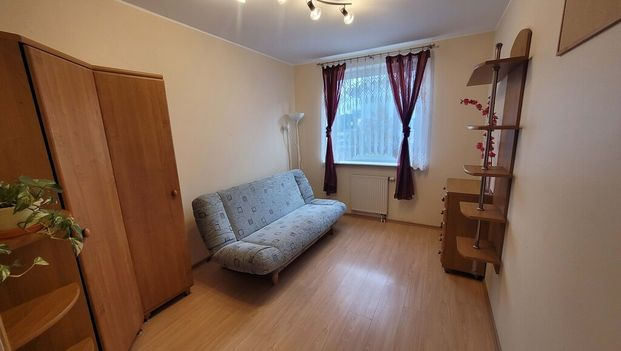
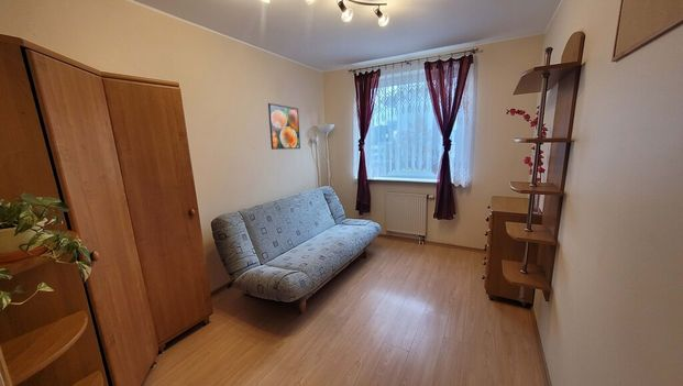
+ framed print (285, 128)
